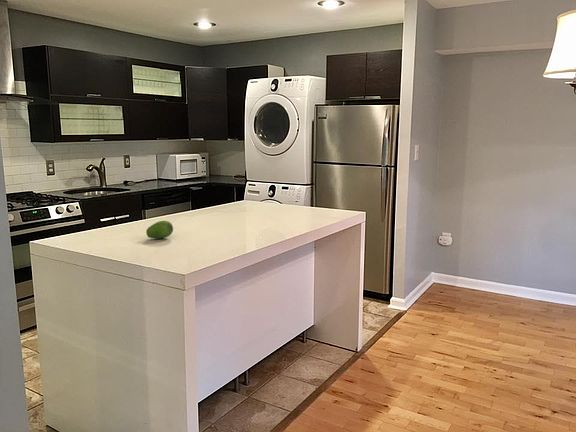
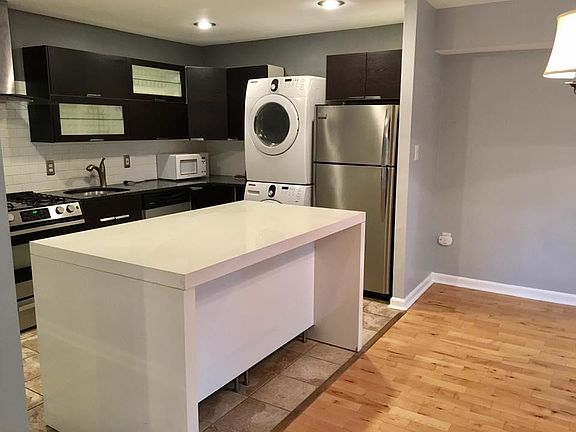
- fruit (160, 229)
